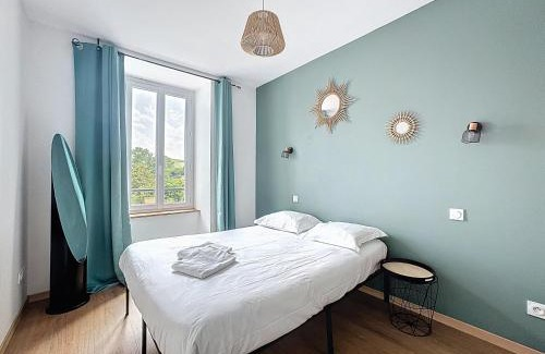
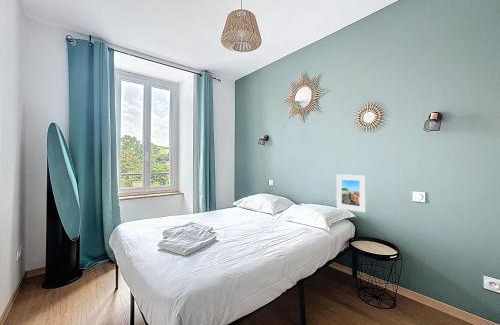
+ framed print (350, 192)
